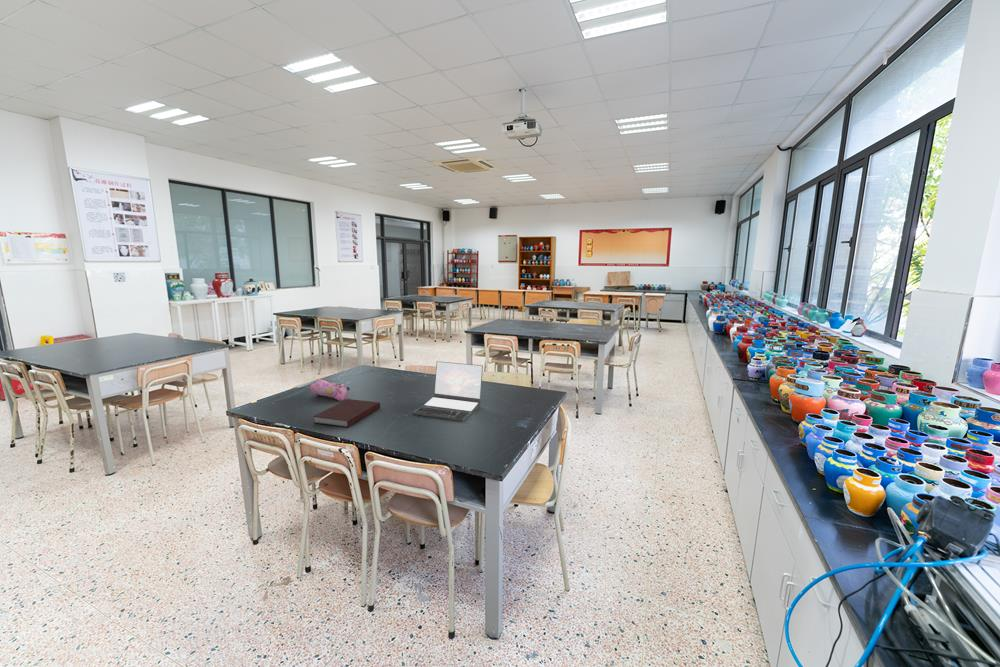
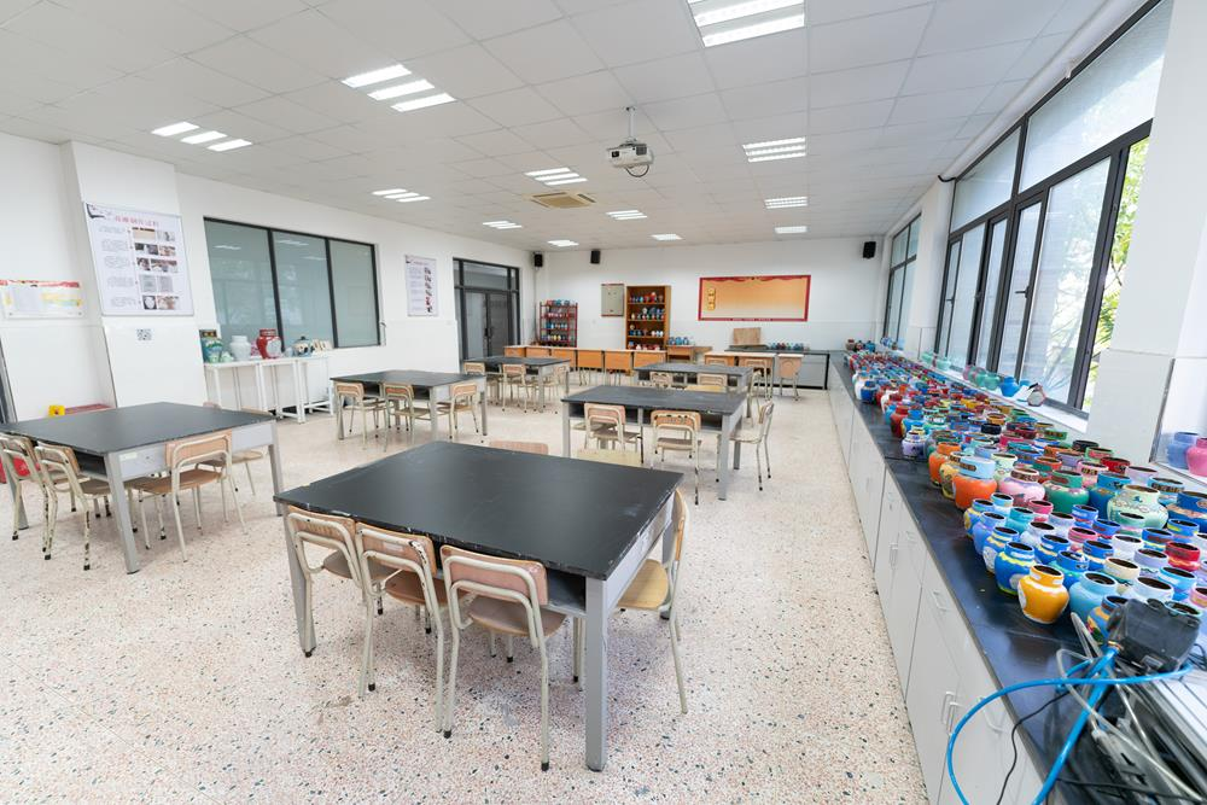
- notebook (348, 412)
- laptop (449, 389)
- pencil case (329, 389)
